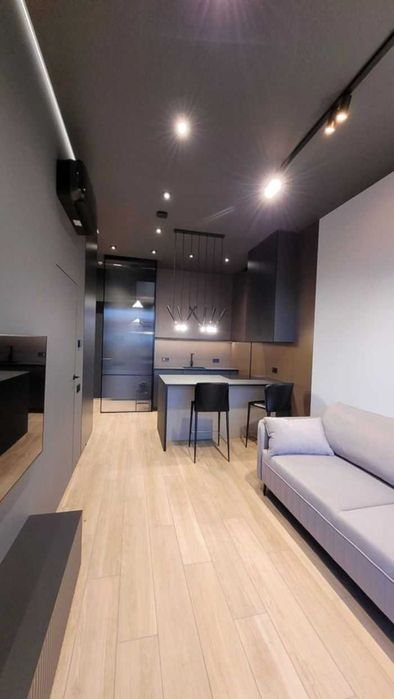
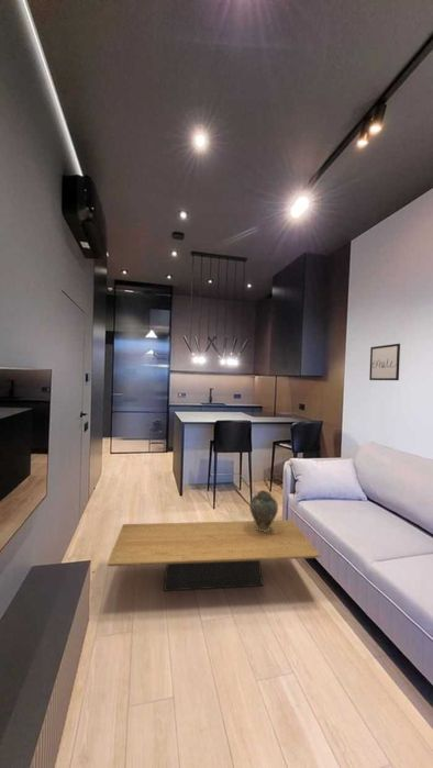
+ wall art (384, 363)
+ vase (263, 509)
+ coffee table (213, 558)
